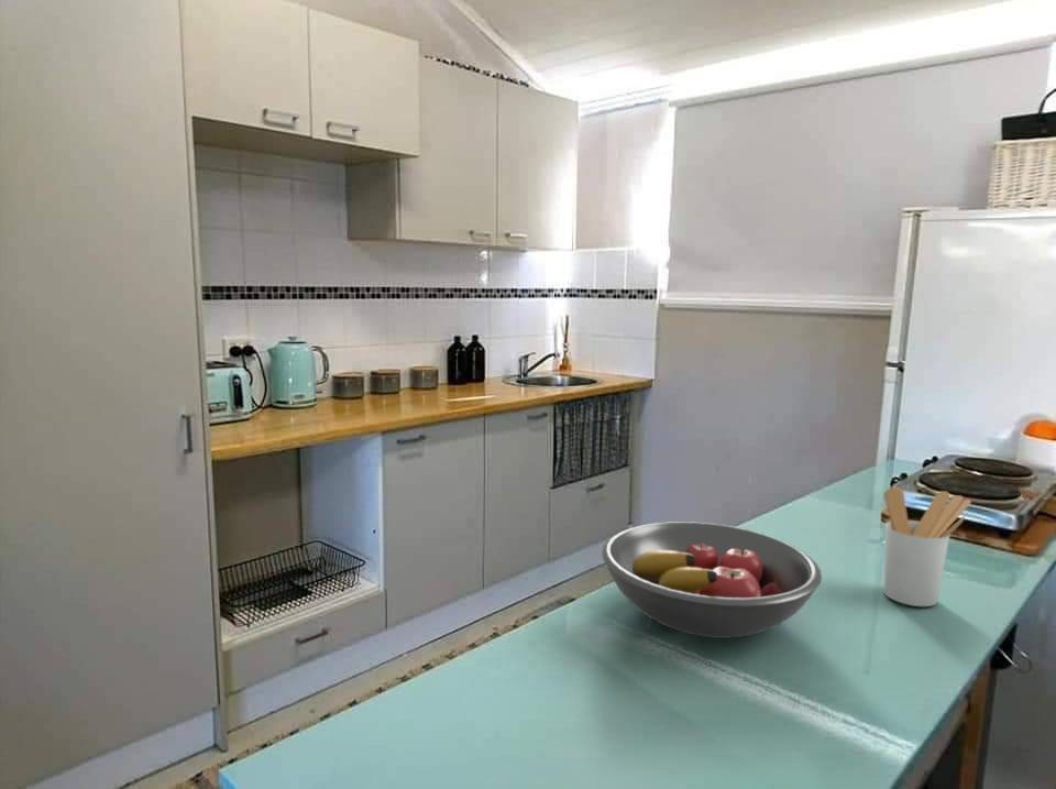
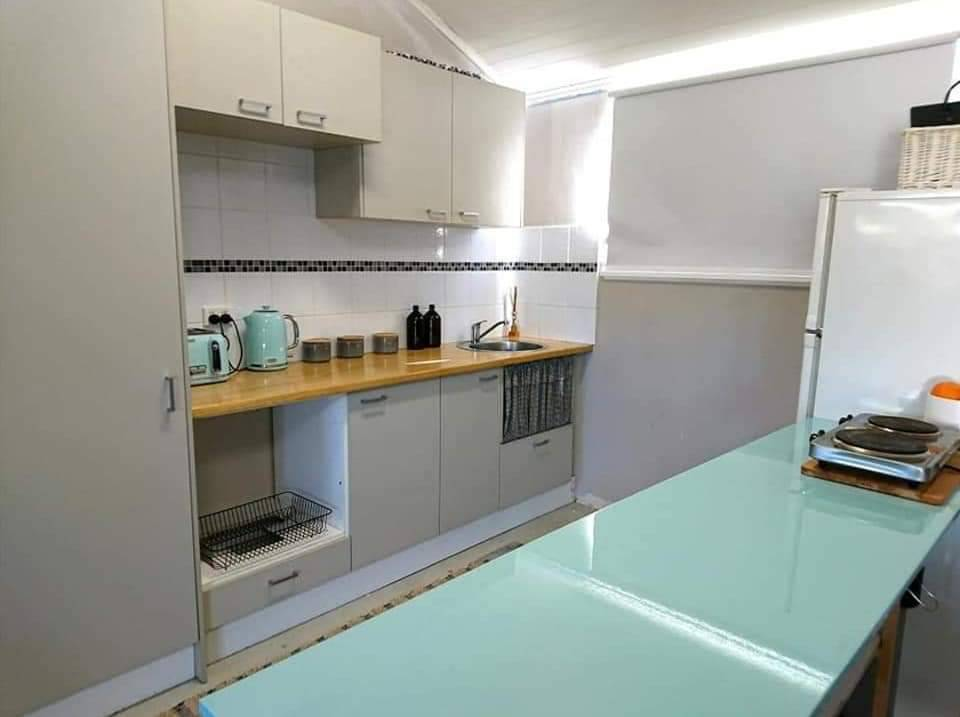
- utensil holder (925, 544)
- fruit bowl (706, 577)
